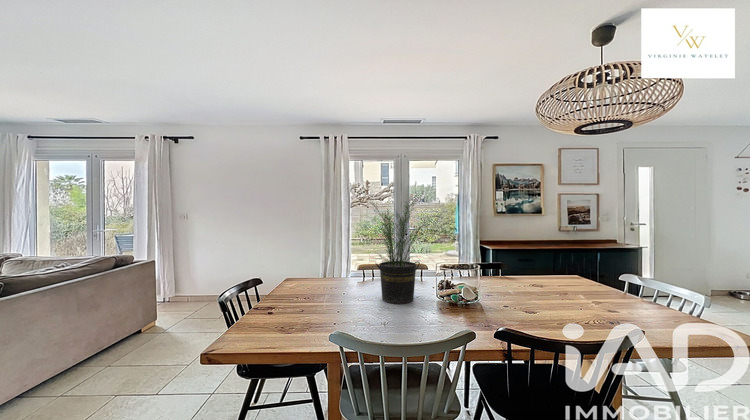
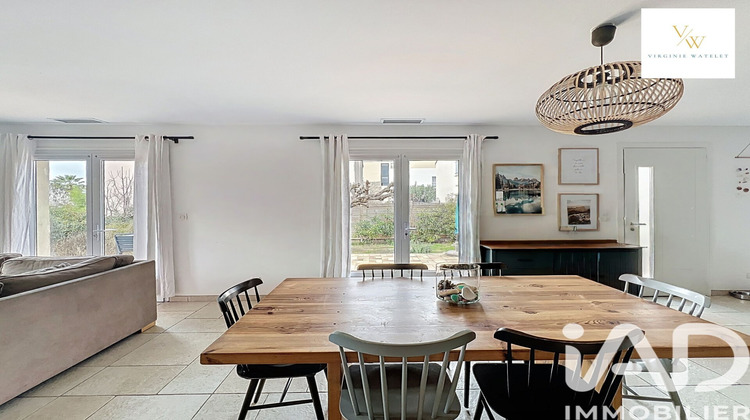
- potted plant (400, 246)
